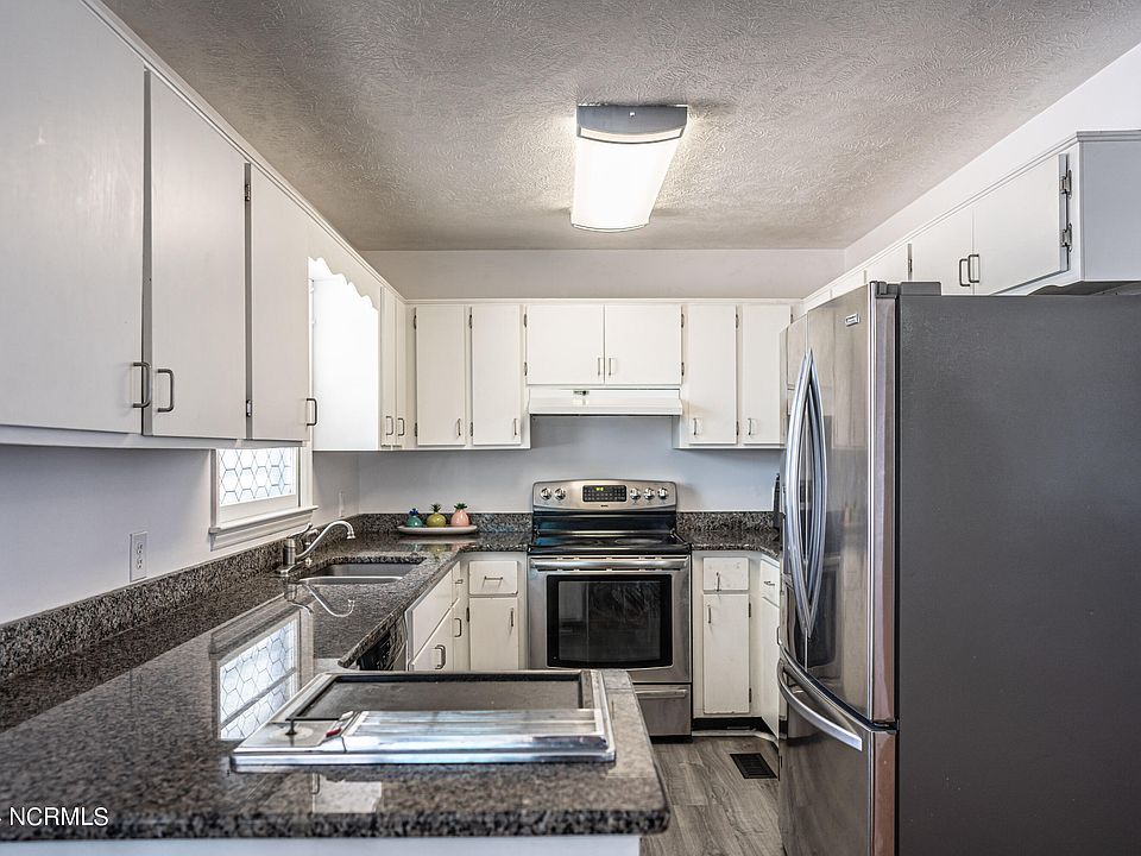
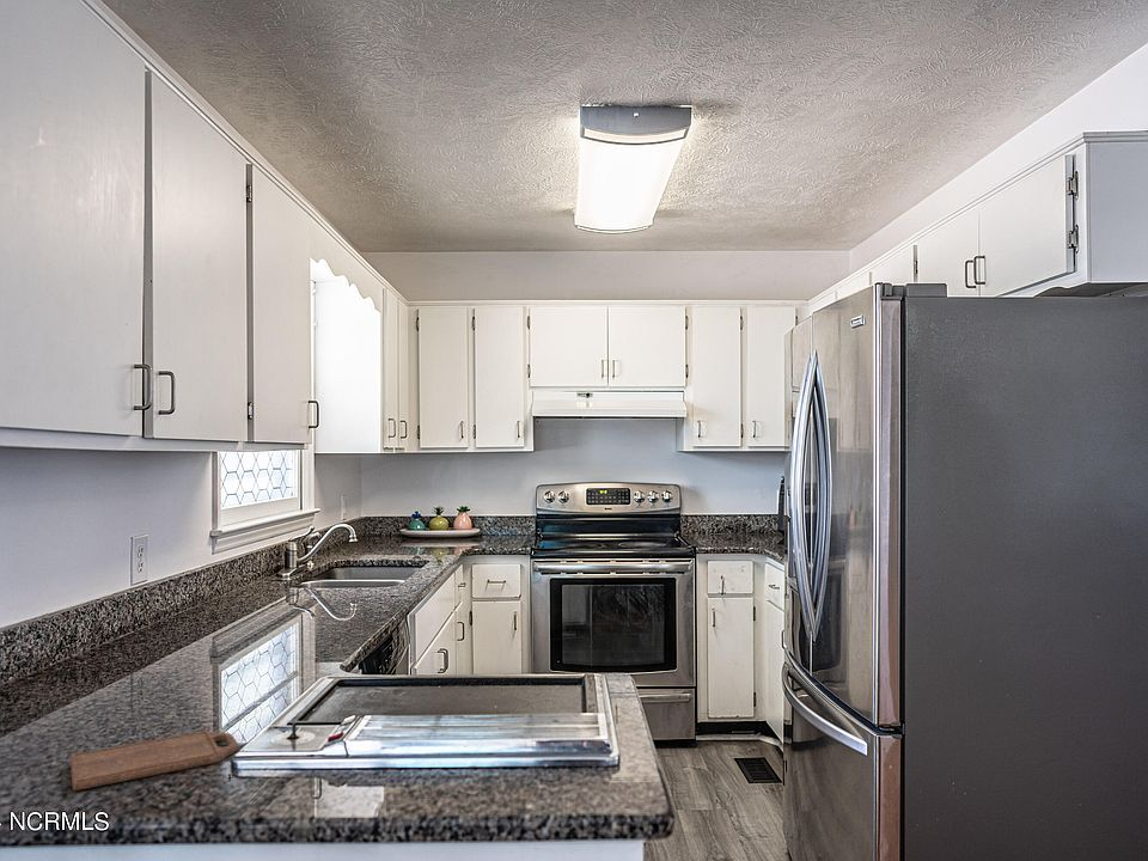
+ cutting board (157, 756)
